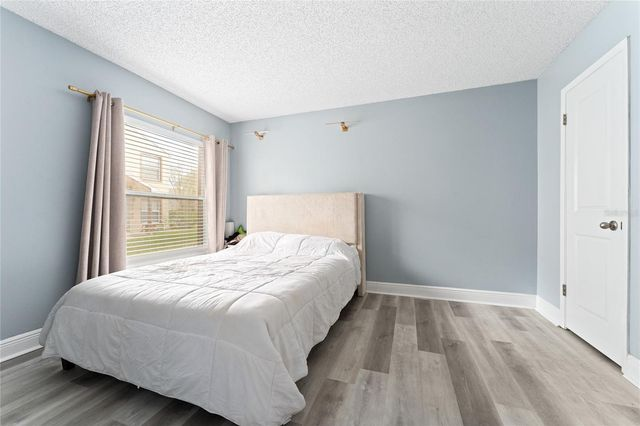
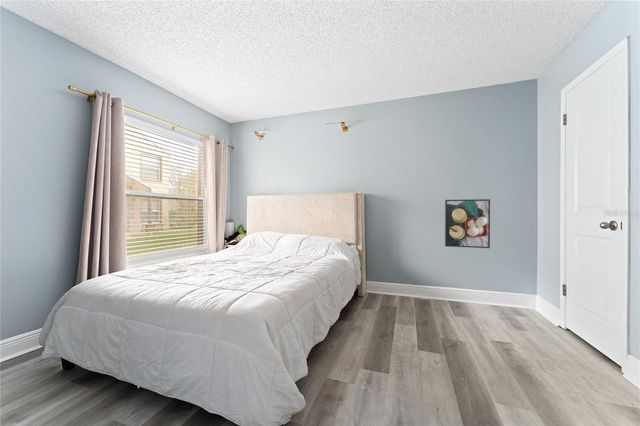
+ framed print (466, 223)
